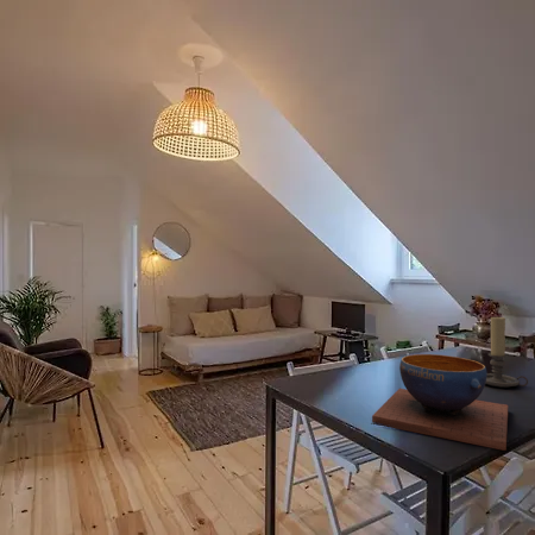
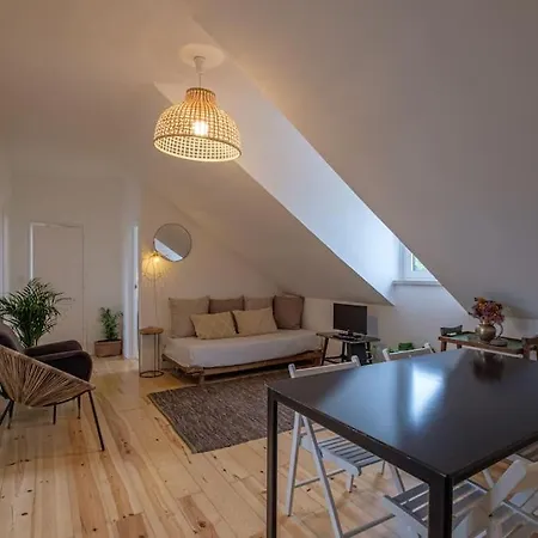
- candle holder (502, 350)
- decorative bowl (442, 389)
